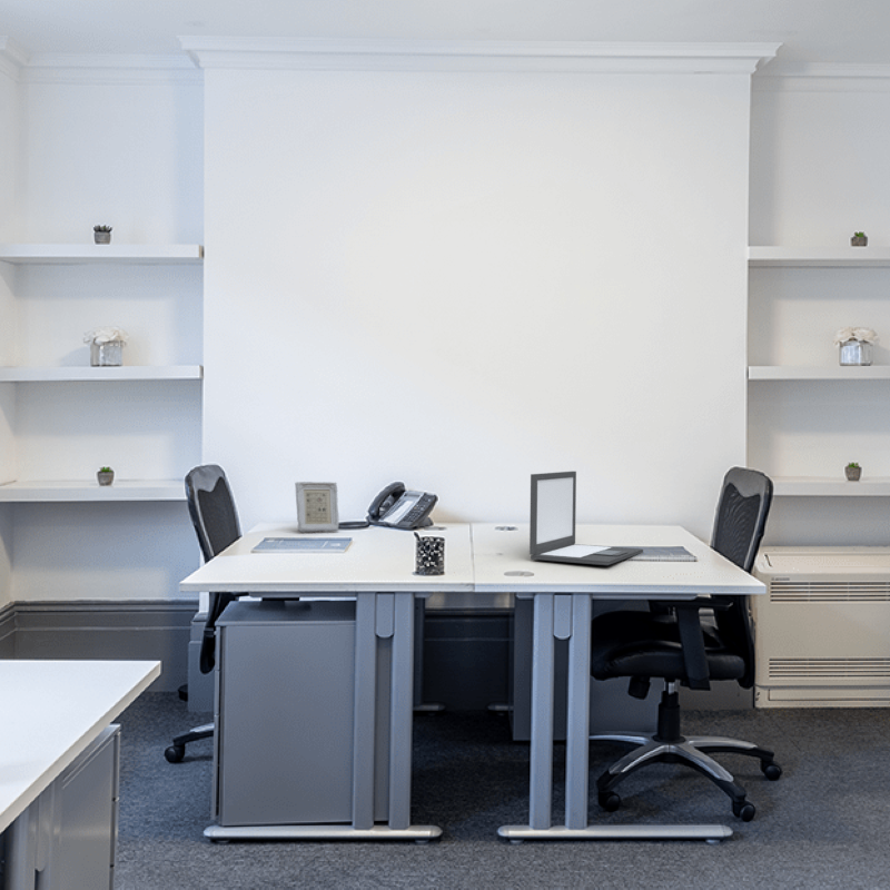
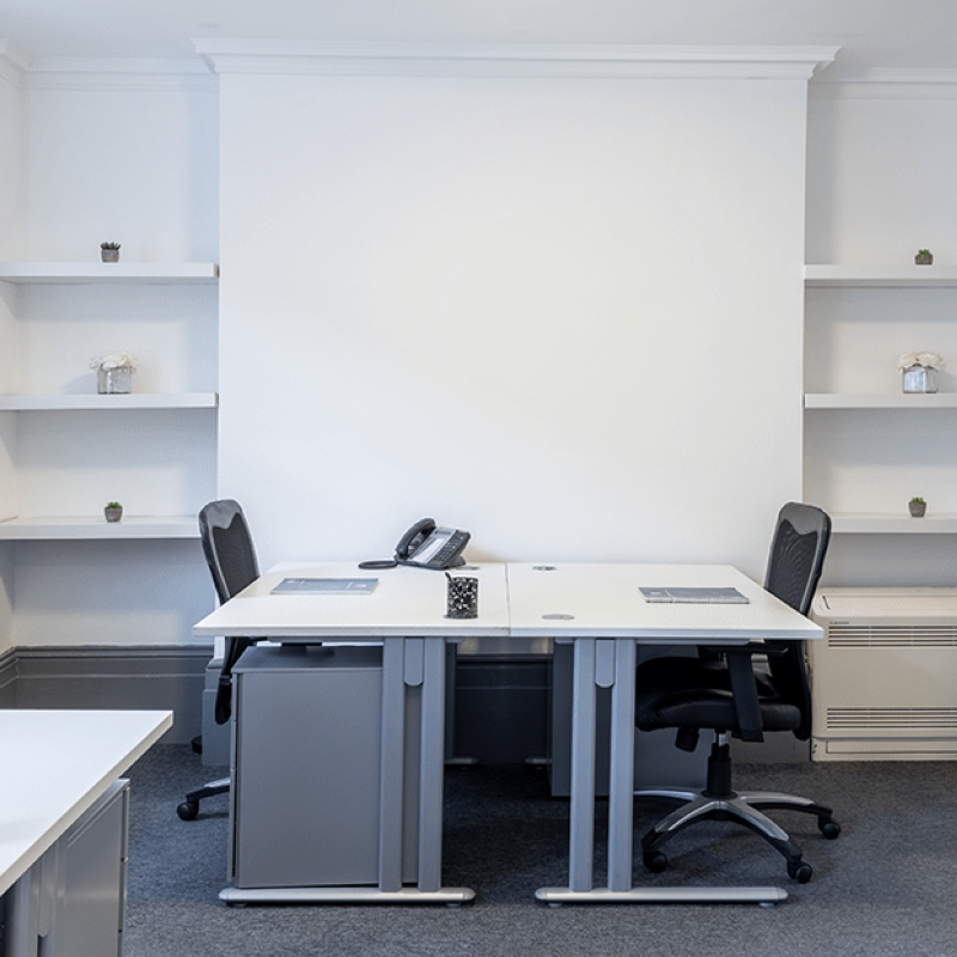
- laptop (574, 514)
- picture frame (316, 506)
